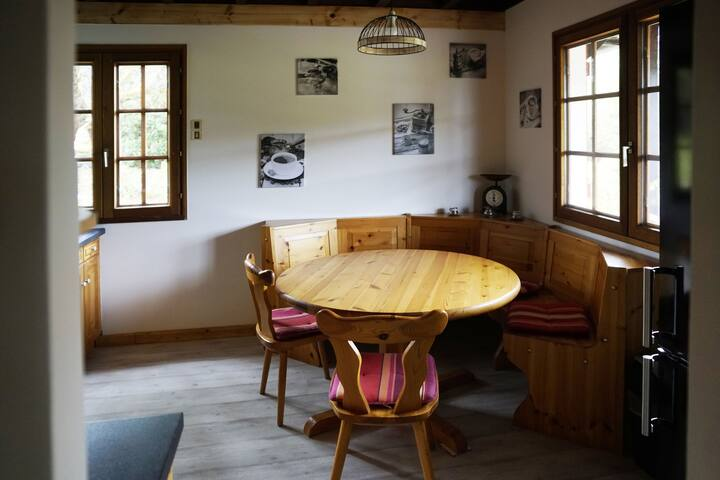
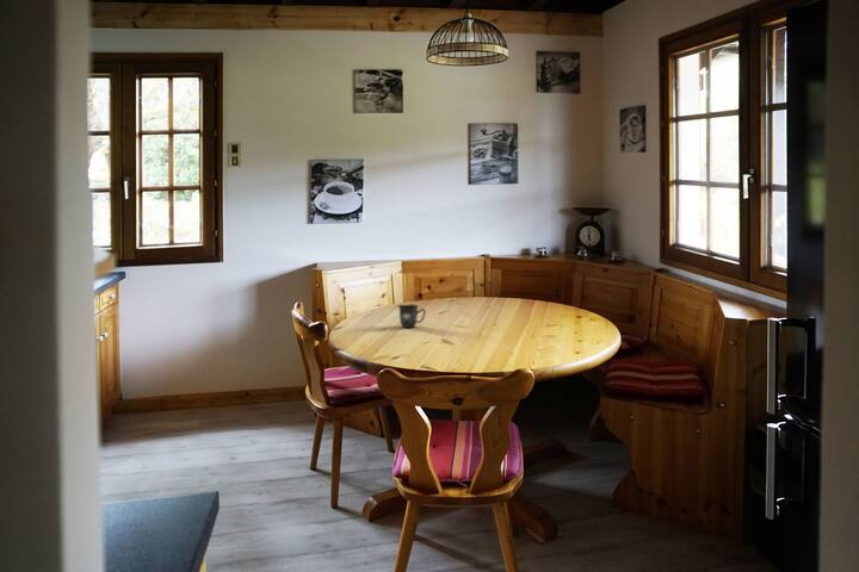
+ mug (412, 316)
